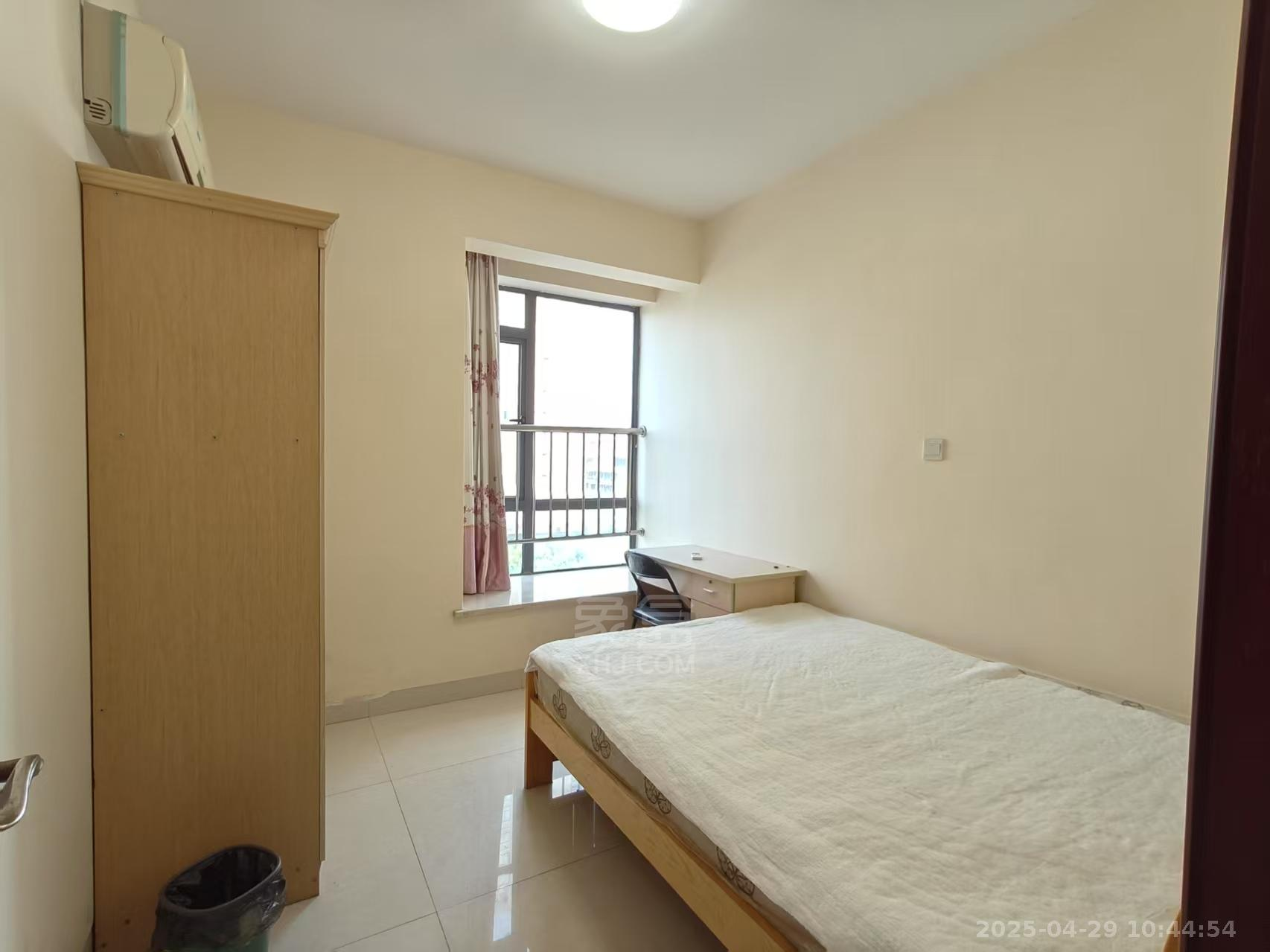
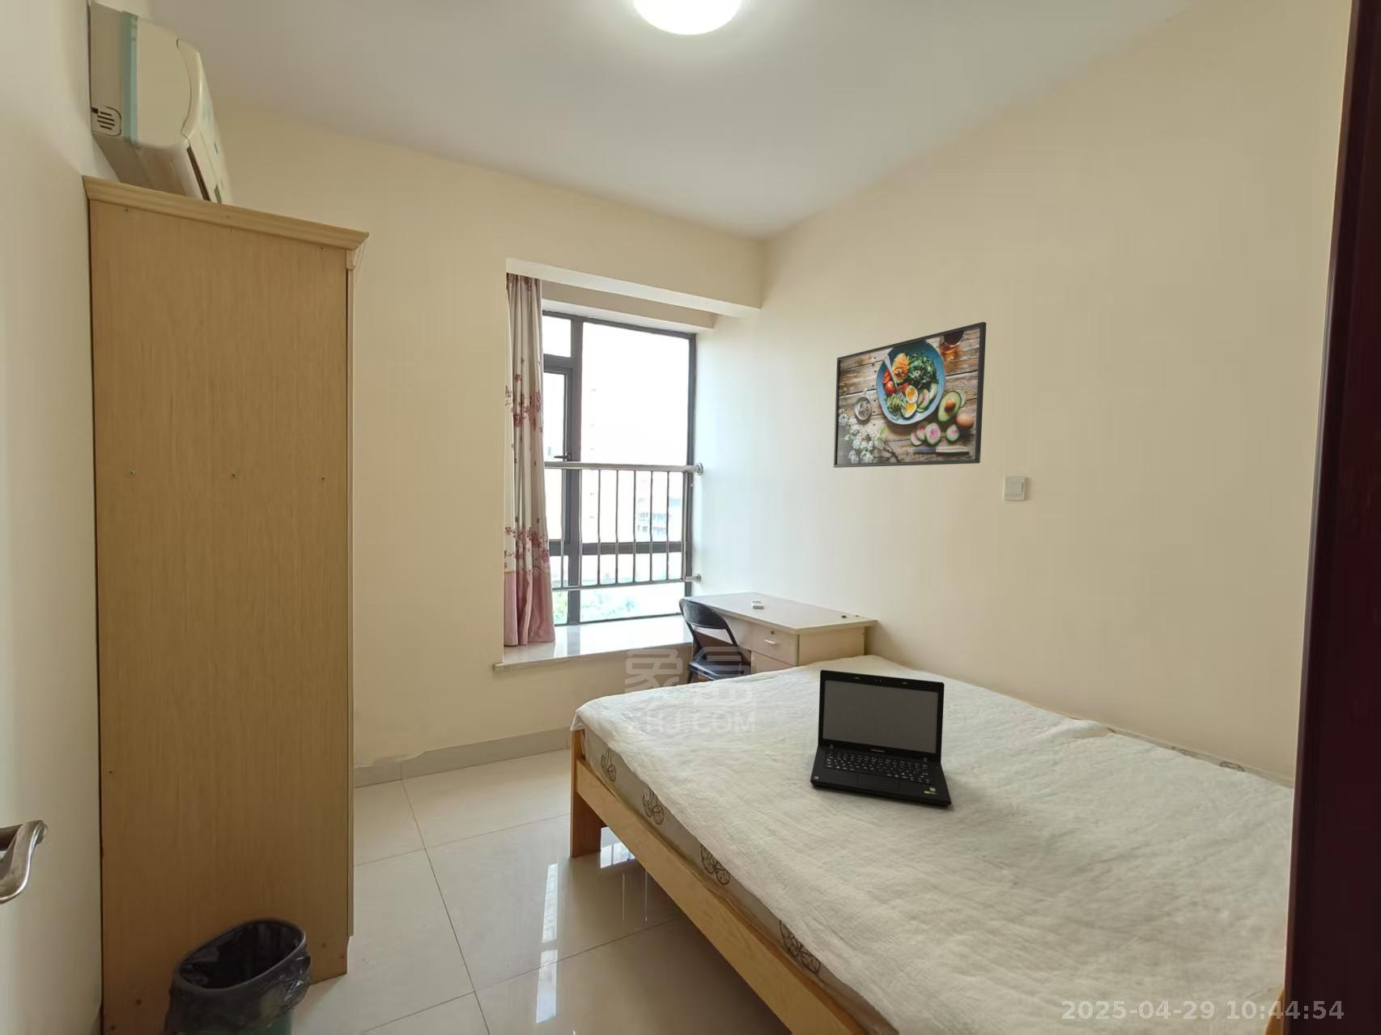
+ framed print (899, 403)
+ laptop (879, 733)
